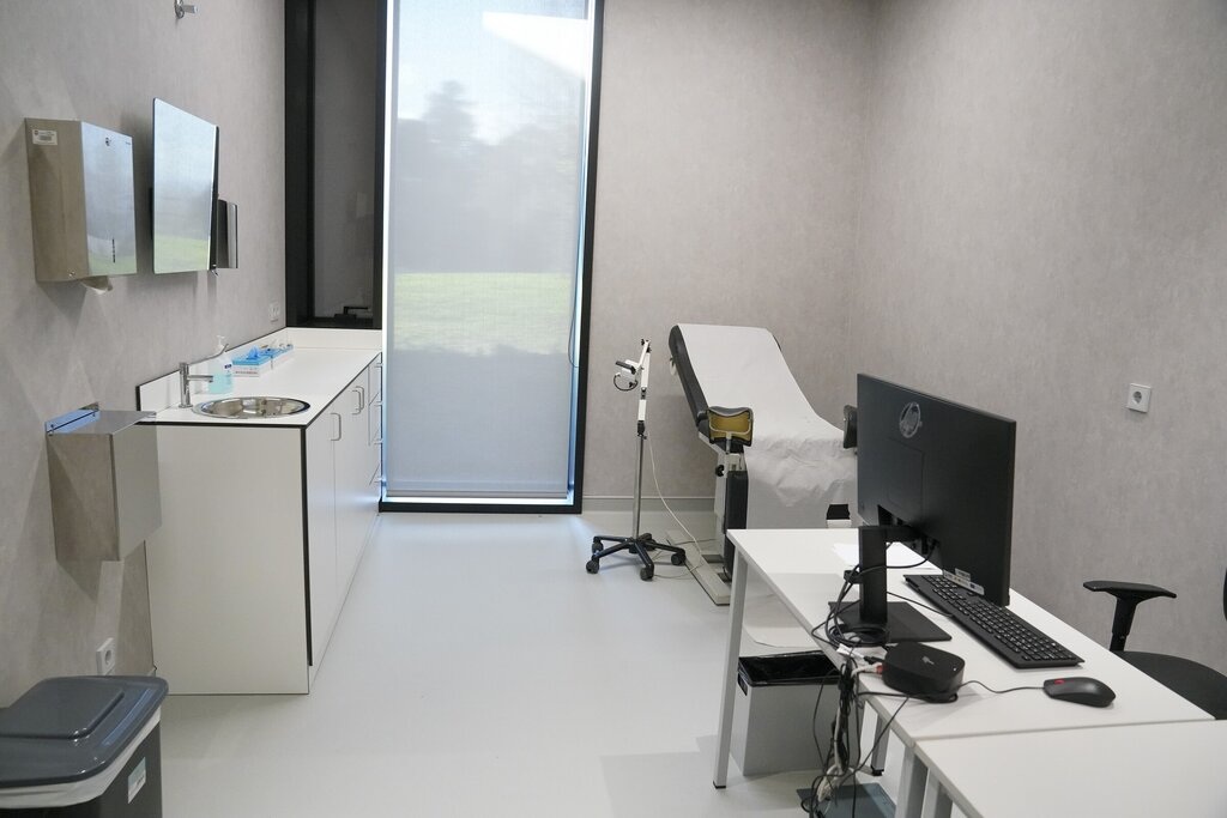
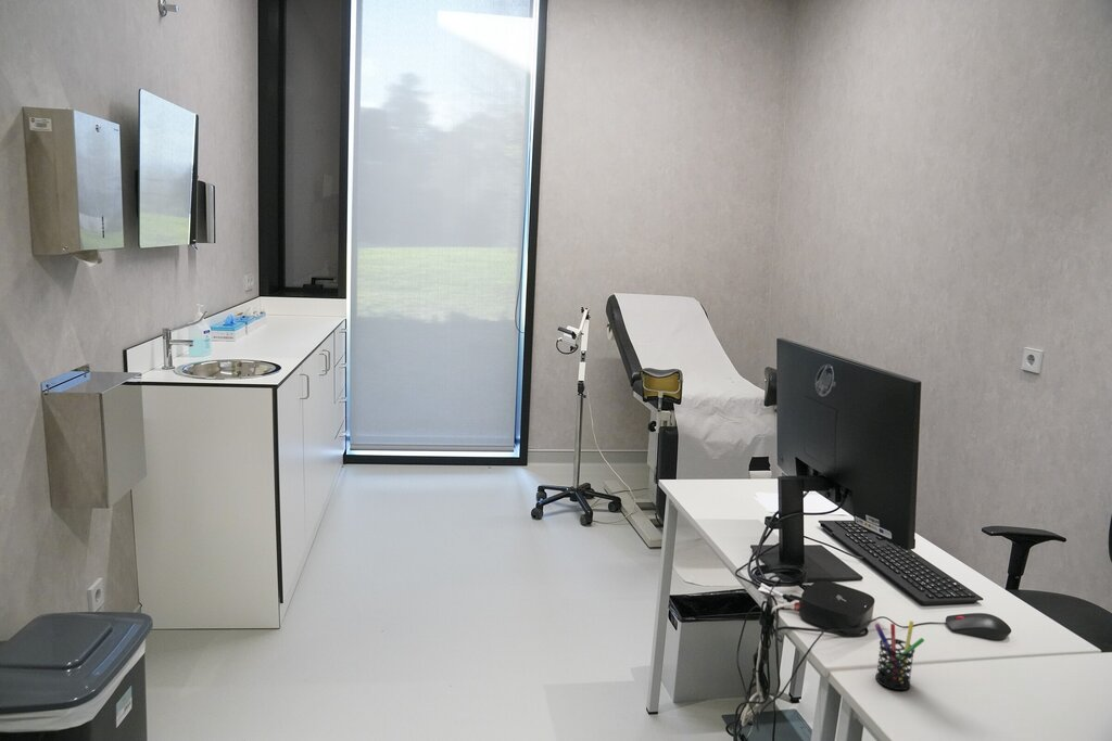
+ pen holder (899, 652)
